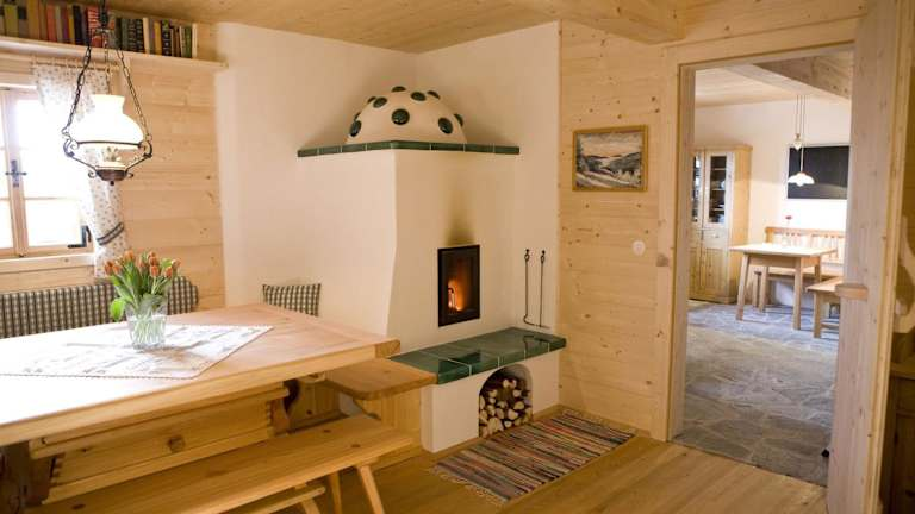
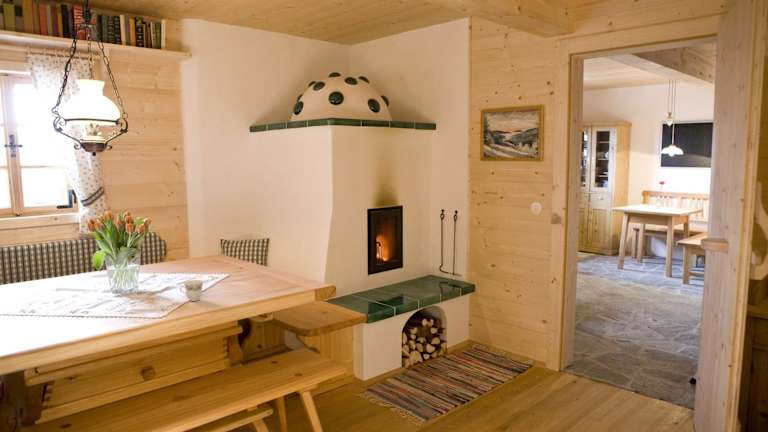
+ teacup (192, 291)
